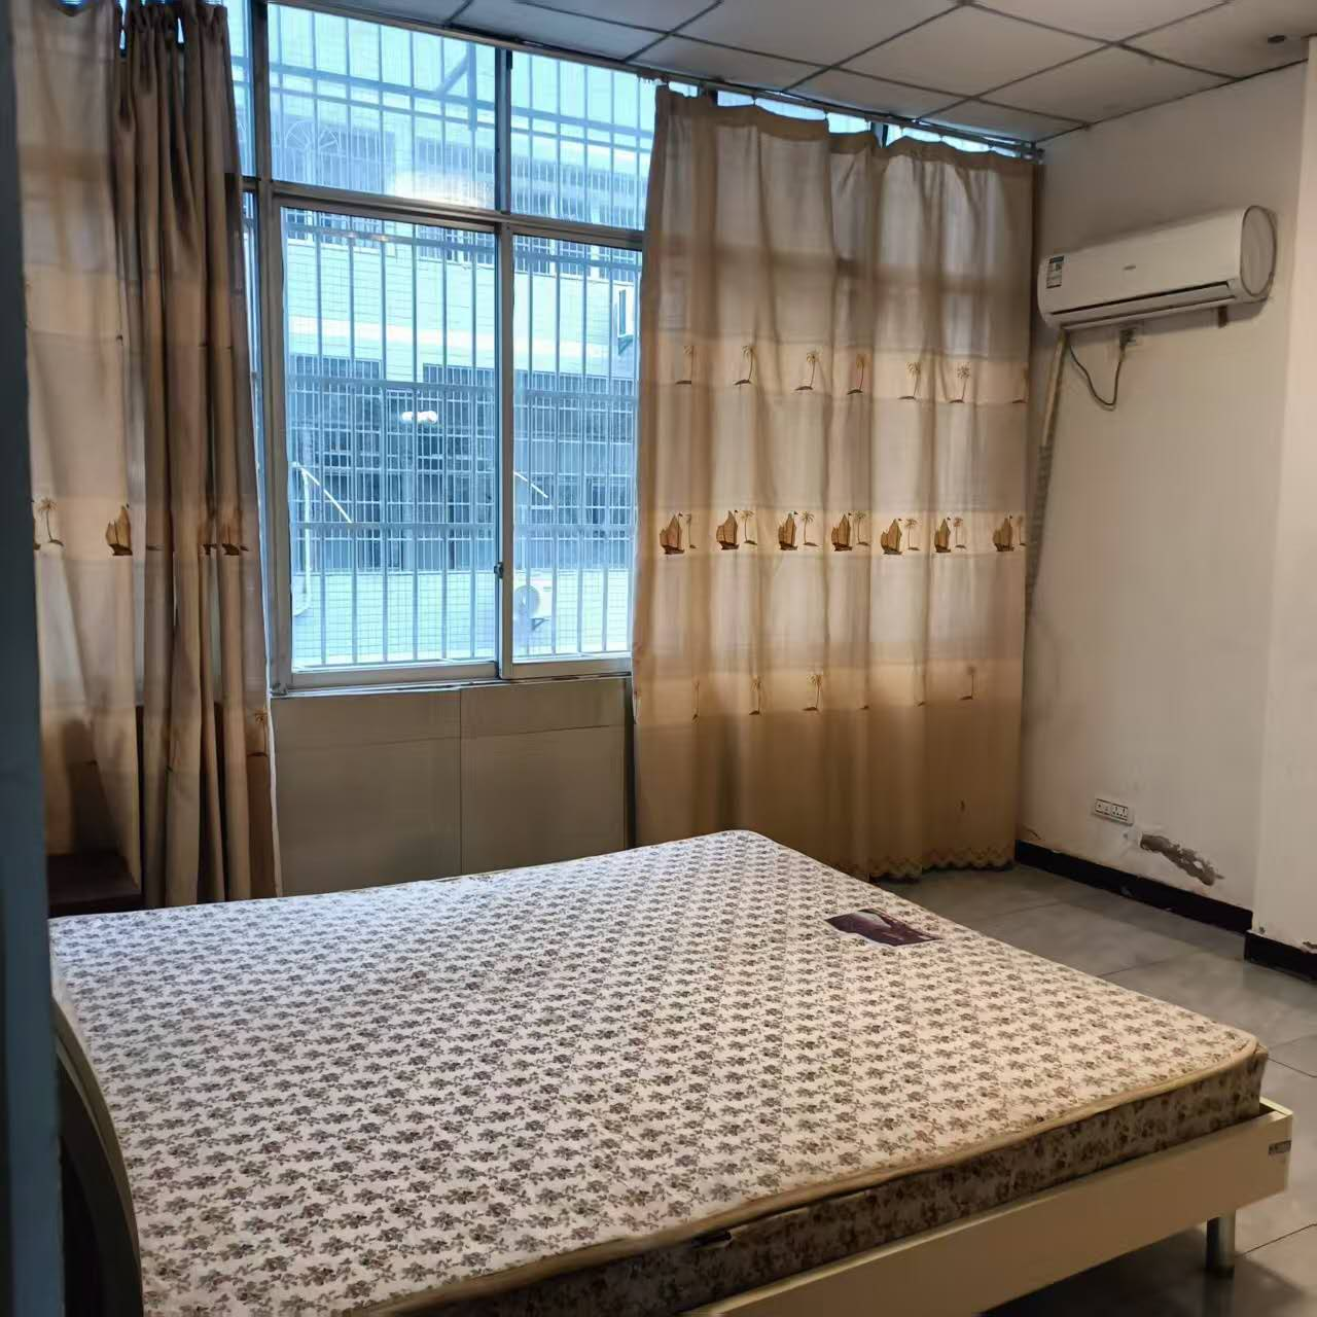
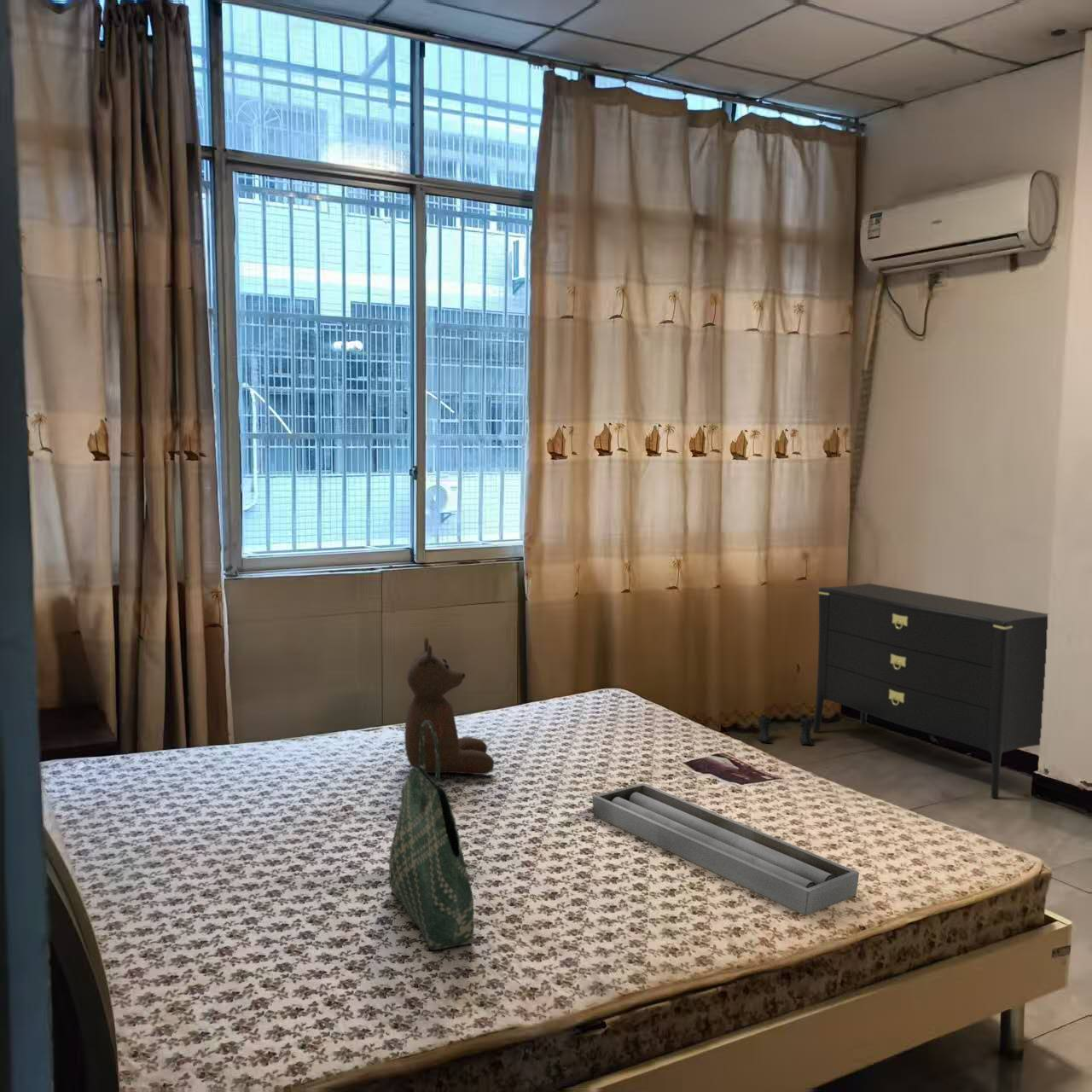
+ teddy bear (448, 705)
+ dresser (924, 679)
+ boots (800, 724)
+ tray (713, 841)
+ tote bag (427, 818)
